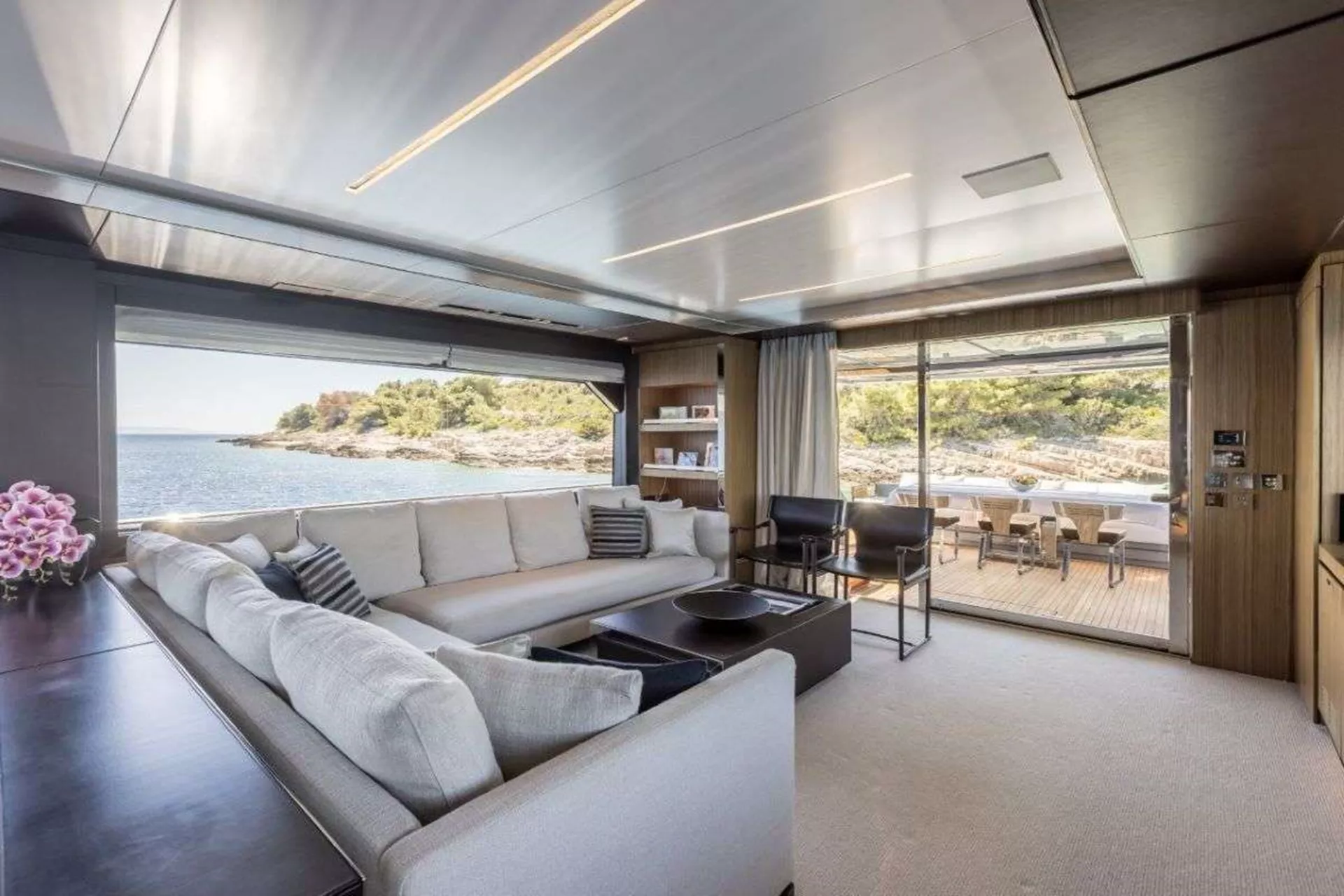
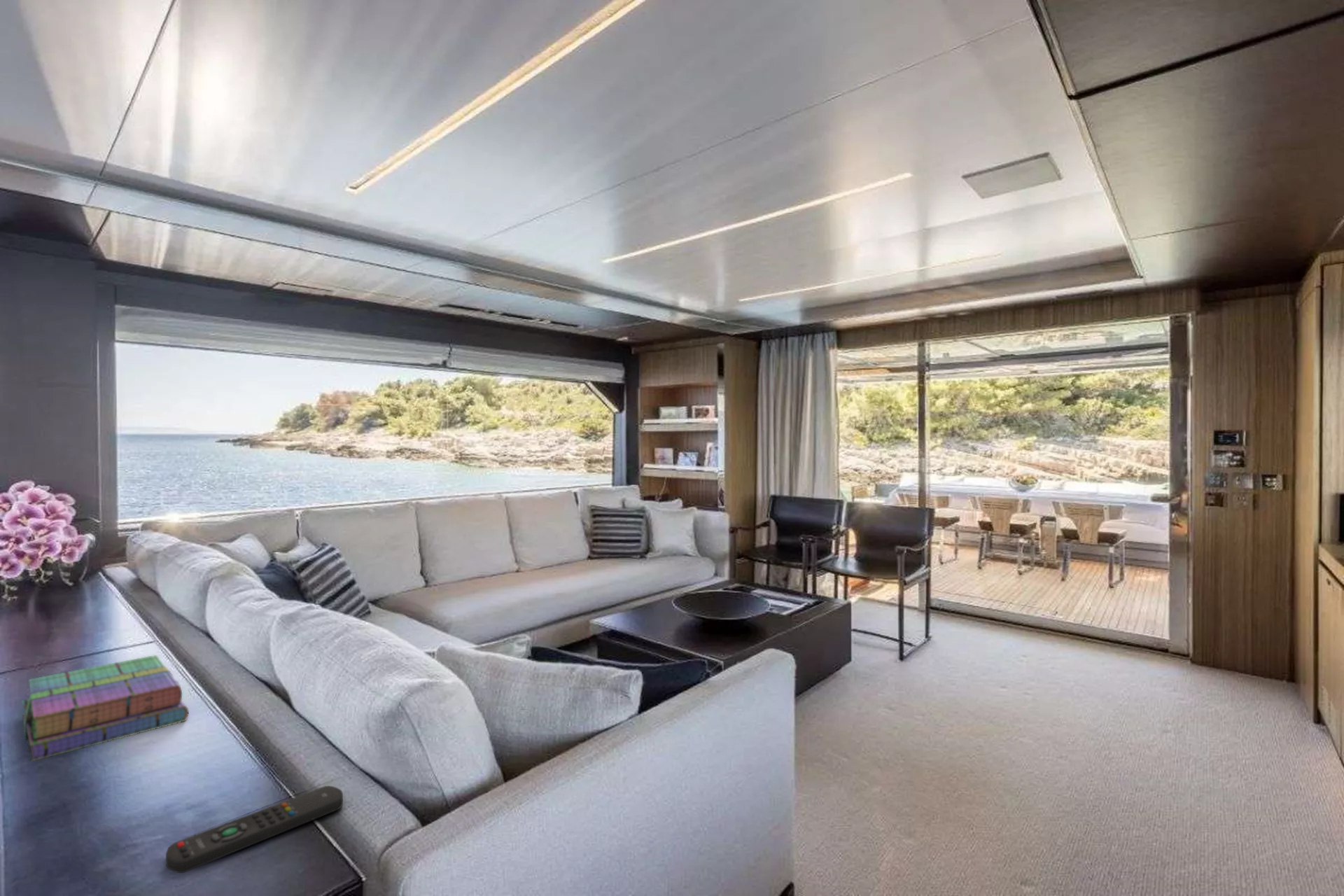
+ remote control (261, 824)
+ books (104, 700)
